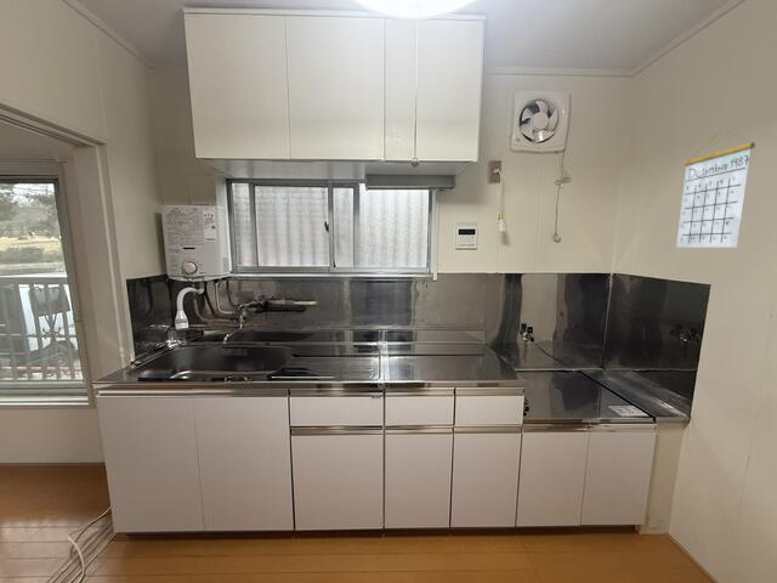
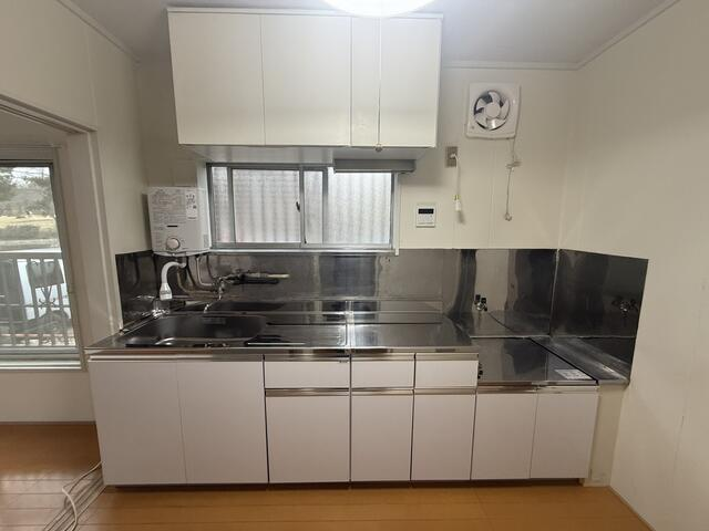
- calendar (711, 189)
